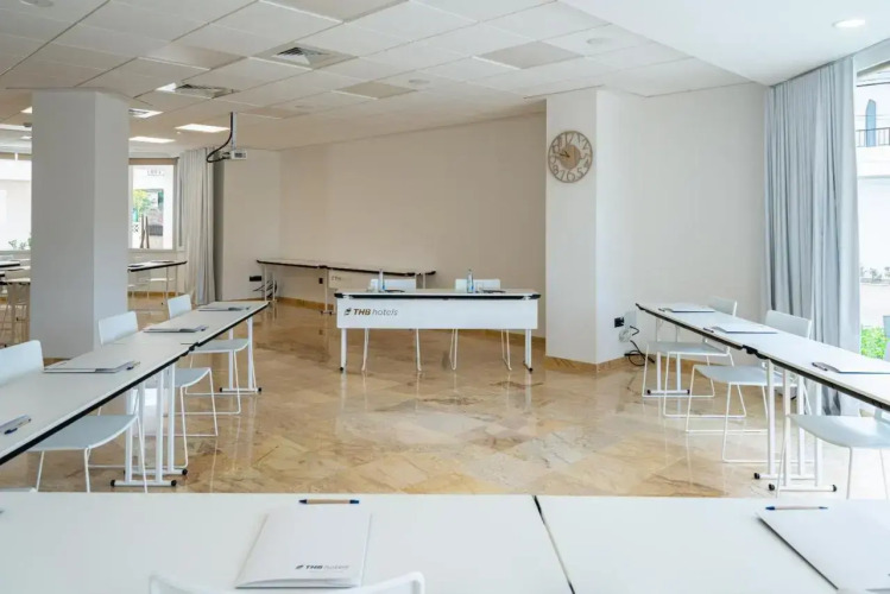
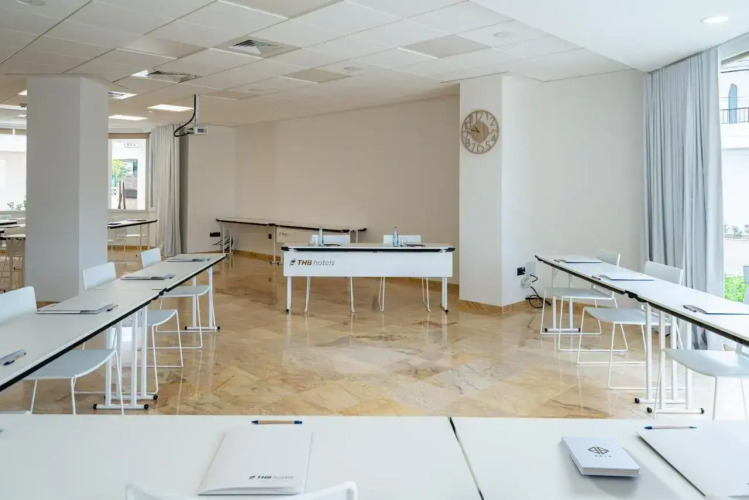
+ notepad (598, 454)
